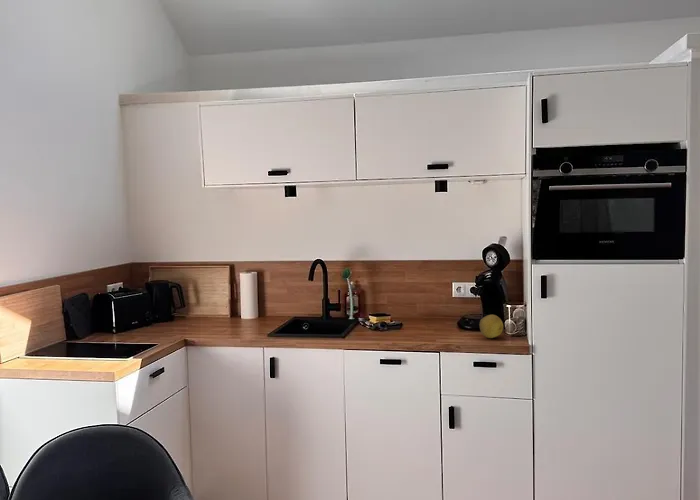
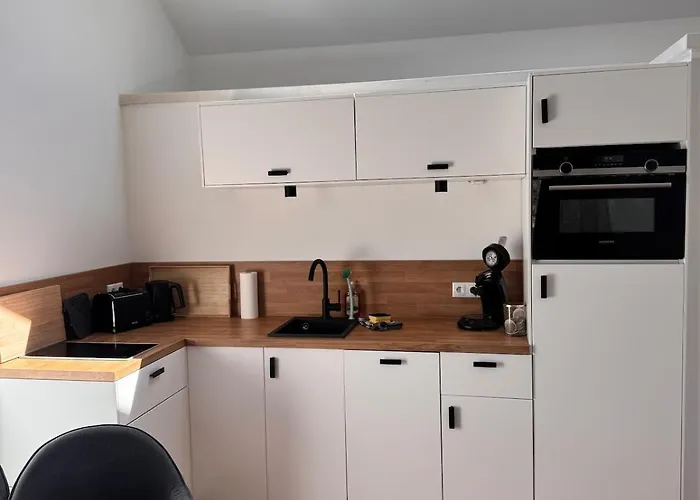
- fruit (491, 326)
